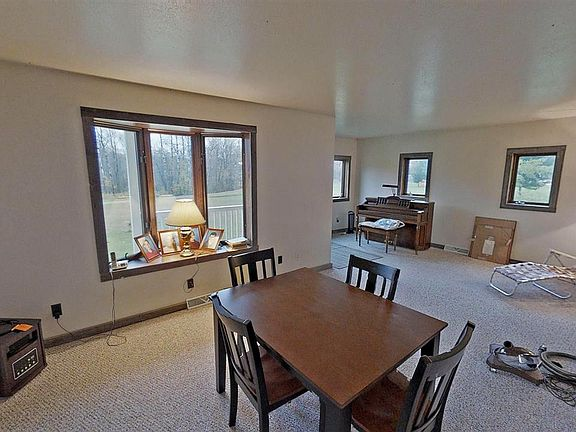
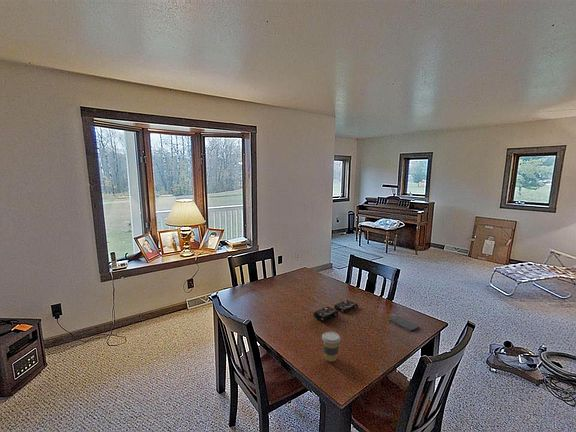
+ product box (336, 310)
+ coffee cup (330, 347)
+ smartphone (403, 322)
